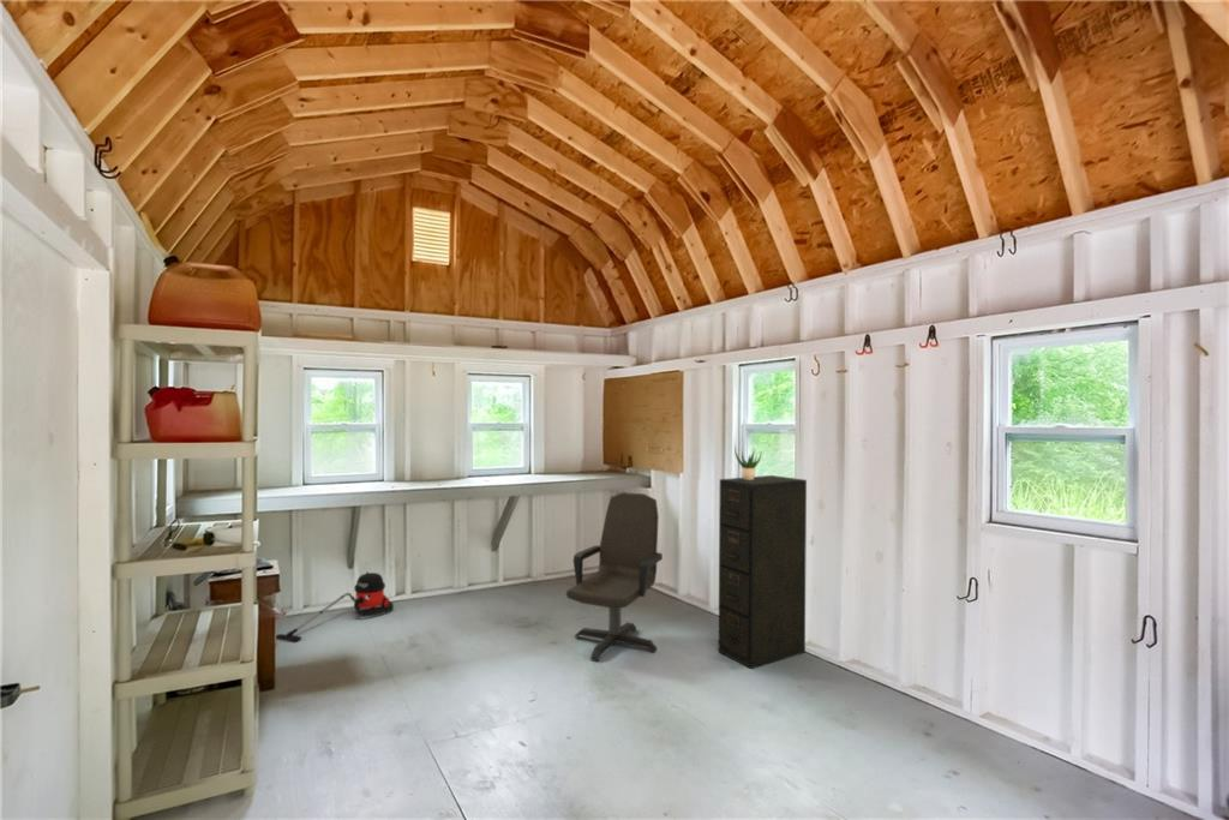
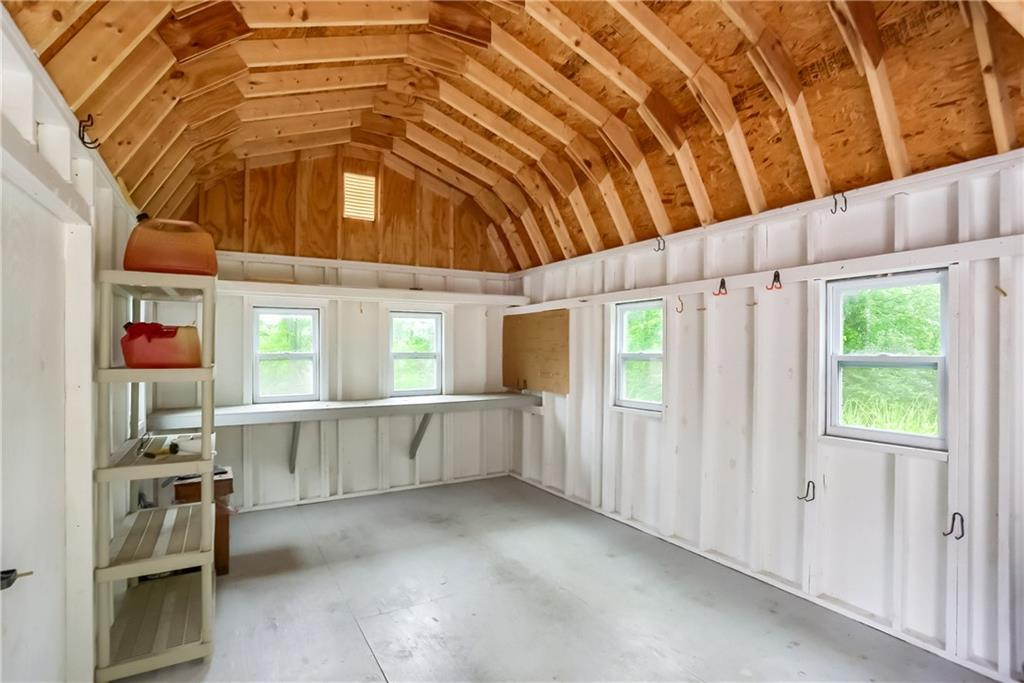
- potted plant (748, 461)
- office chair (614, 570)
- vacuum cleaner (336, 600)
- filing cabinet (760, 565)
